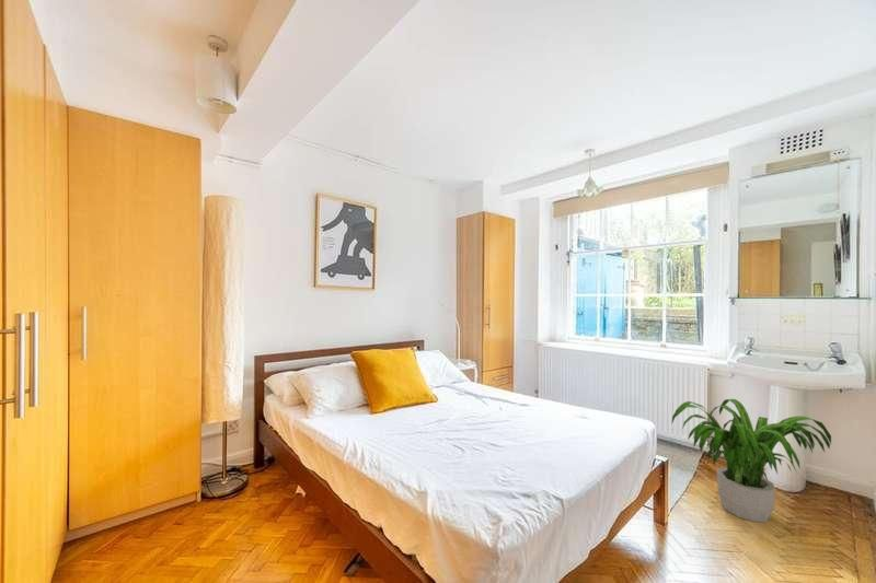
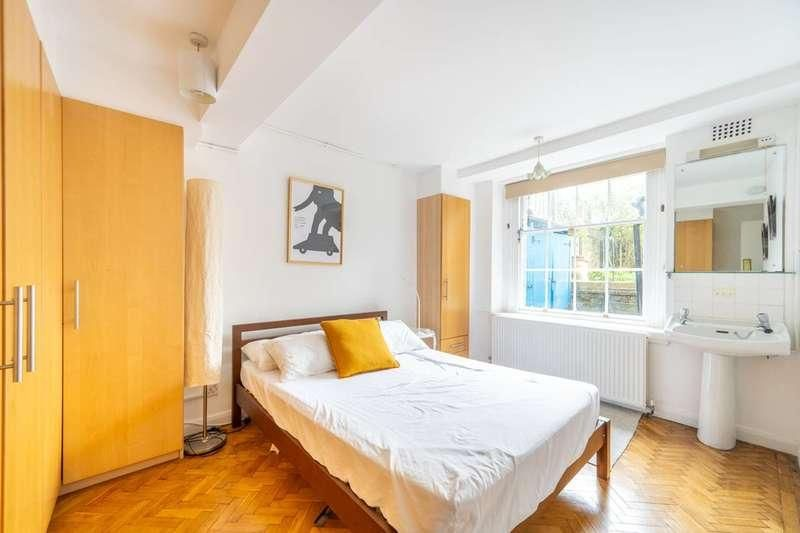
- potted plant (739, 458)
